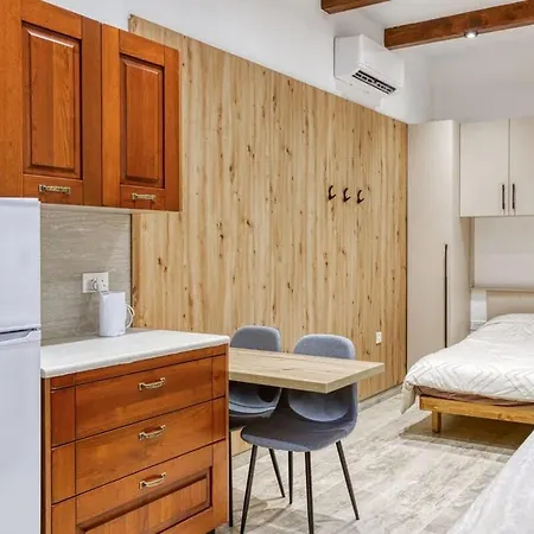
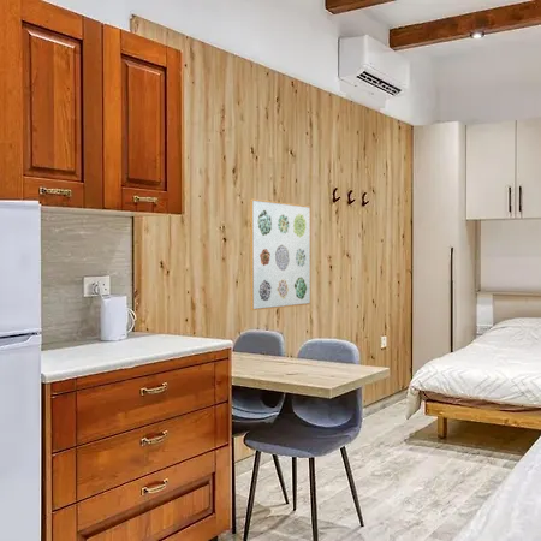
+ wall art (281, 255)
